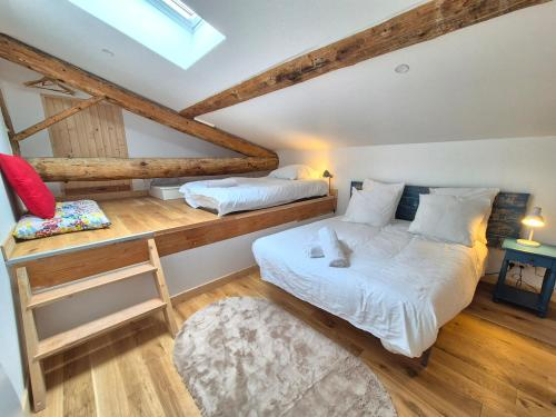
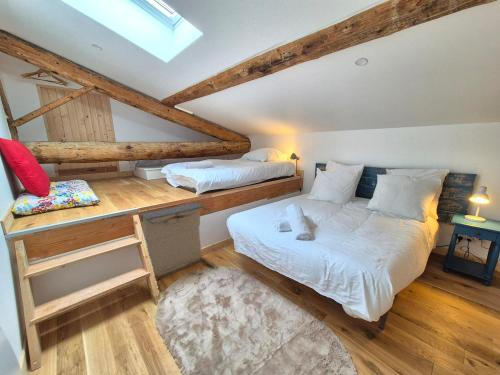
+ laundry hamper (179, 242)
